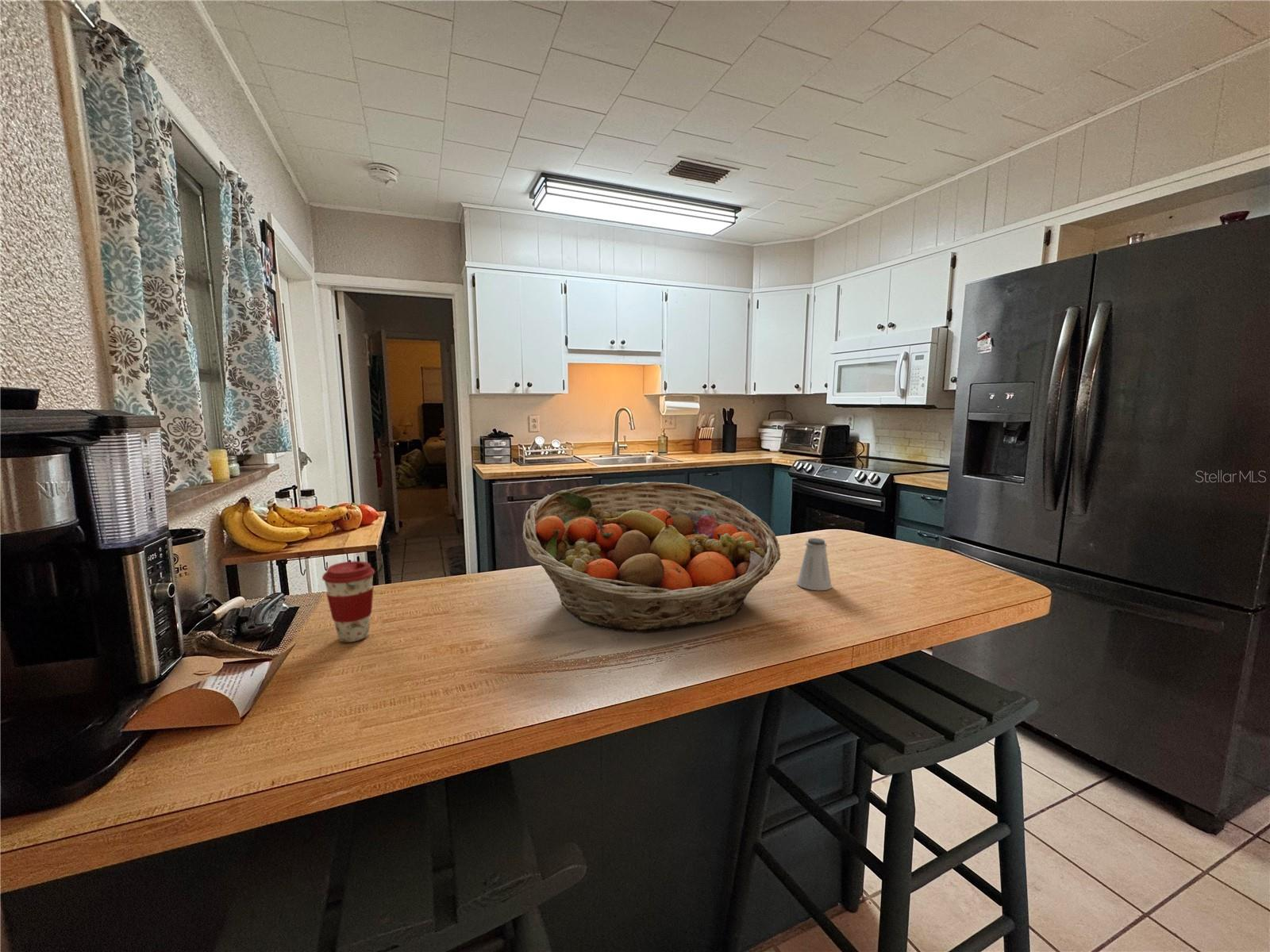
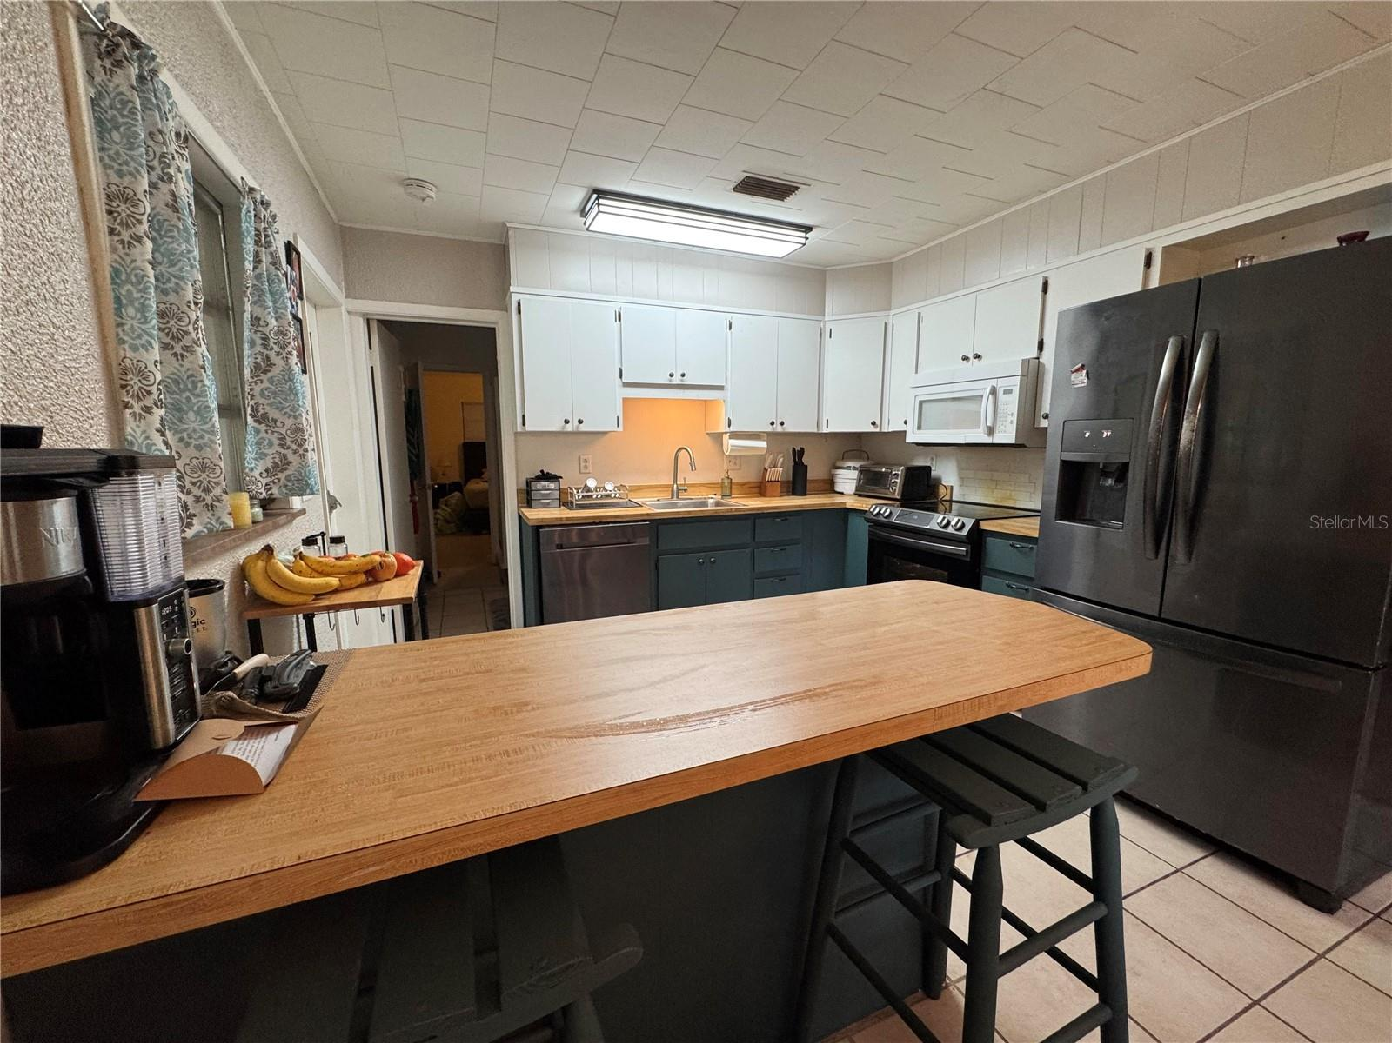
- coffee cup (351, 601)
- saltshaker (815, 562)
- fruit basket (652, 547)
